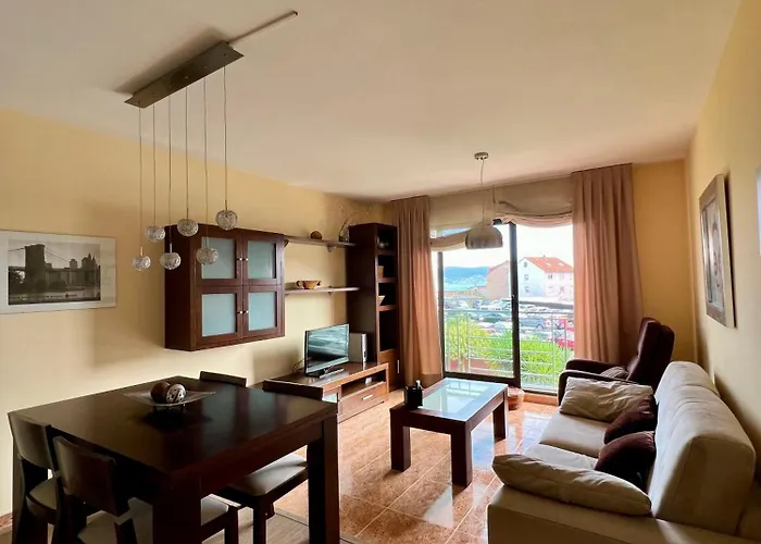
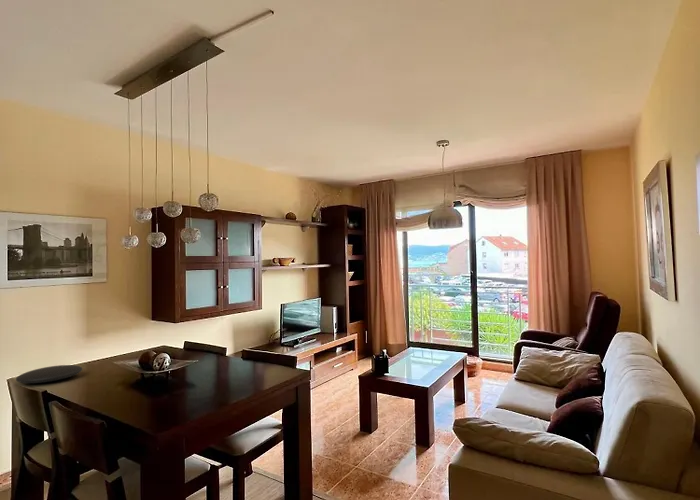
+ plate (50, 373)
